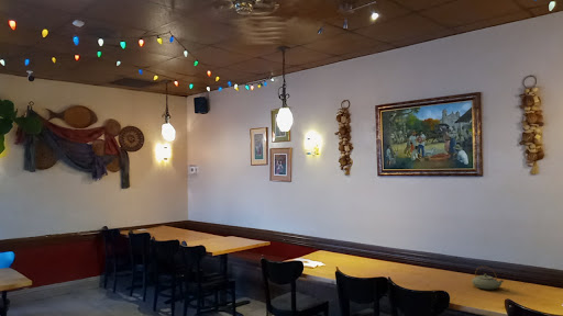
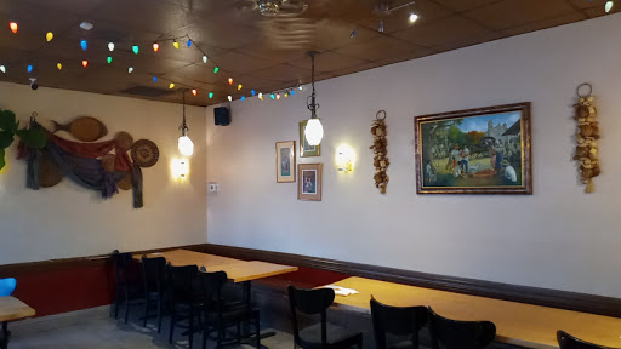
- teapot (487, 276)
